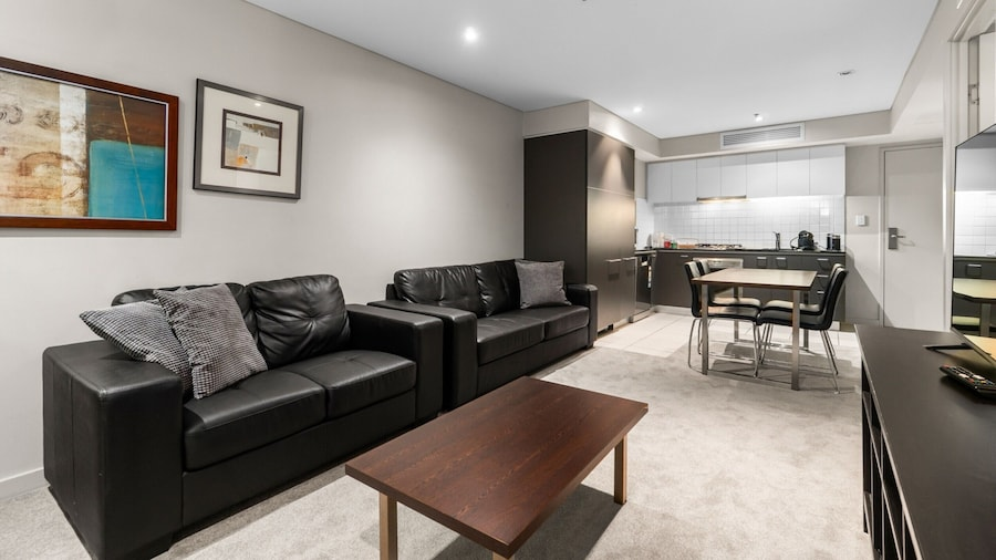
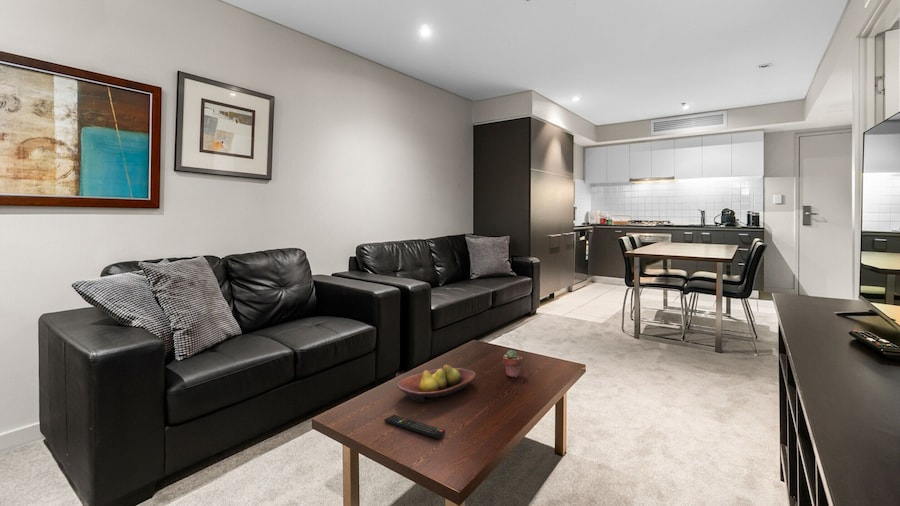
+ potted succulent (512, 362)
+ fruit bowl (437, 380)
+ remote control (414, 426)
